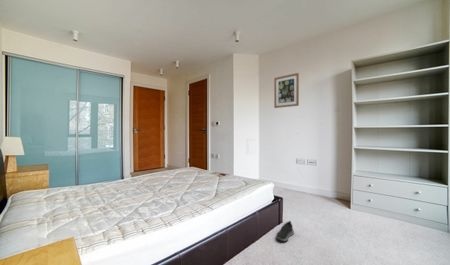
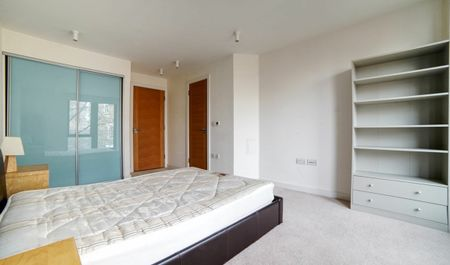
- shoe (284, 230)
- wall art (286, 91)
